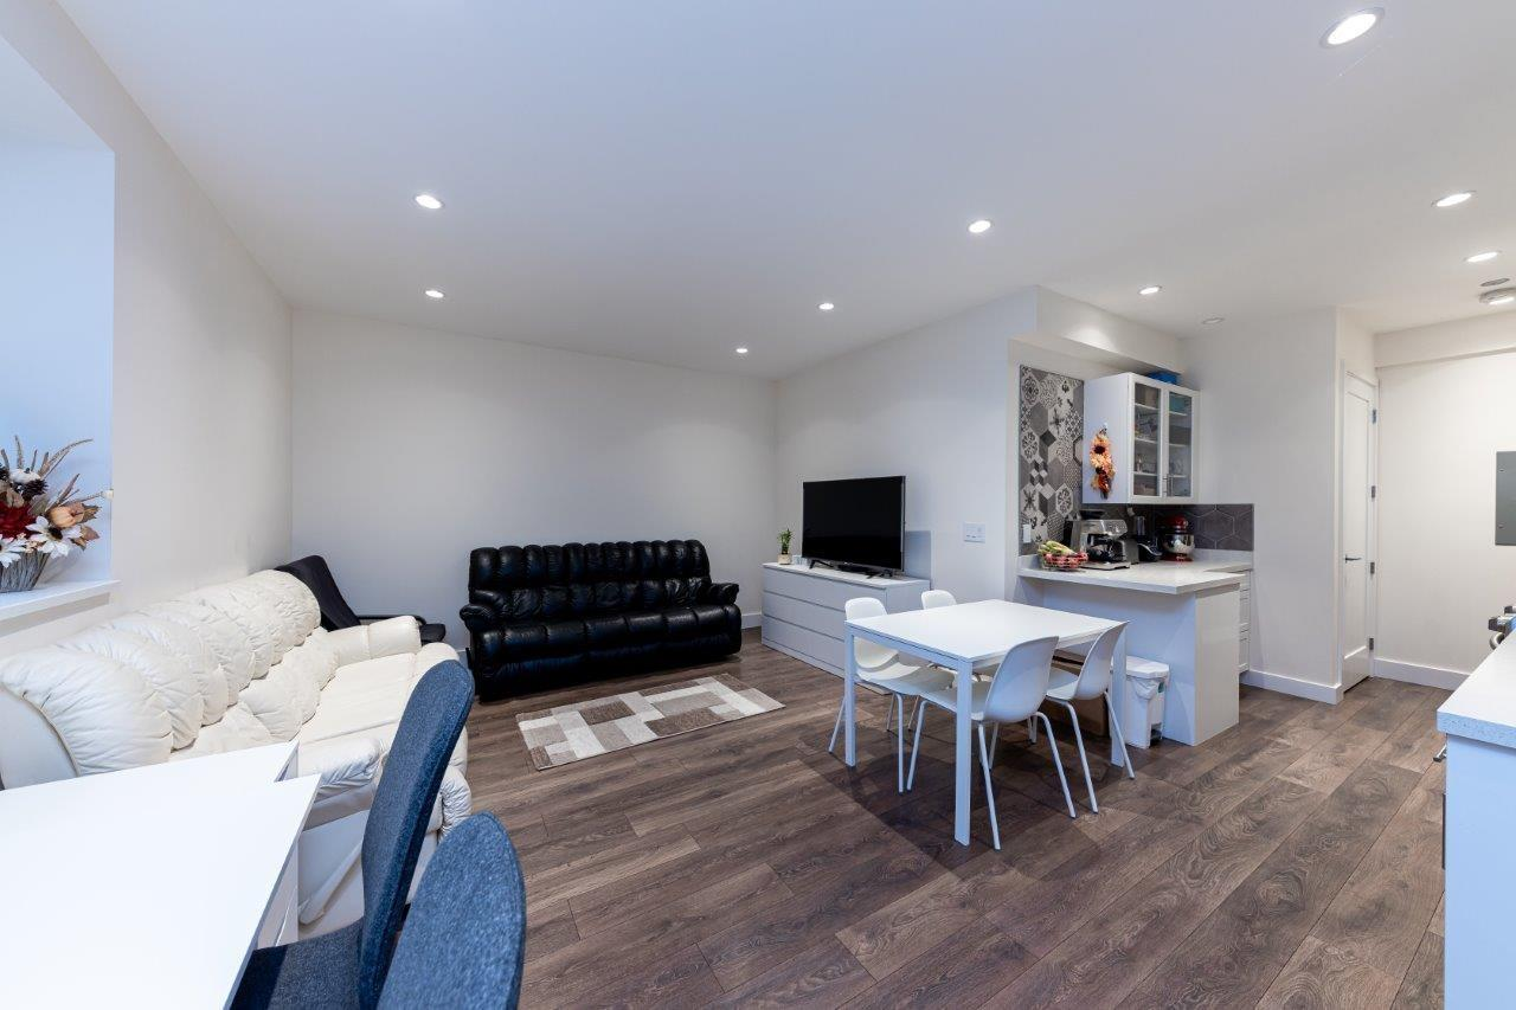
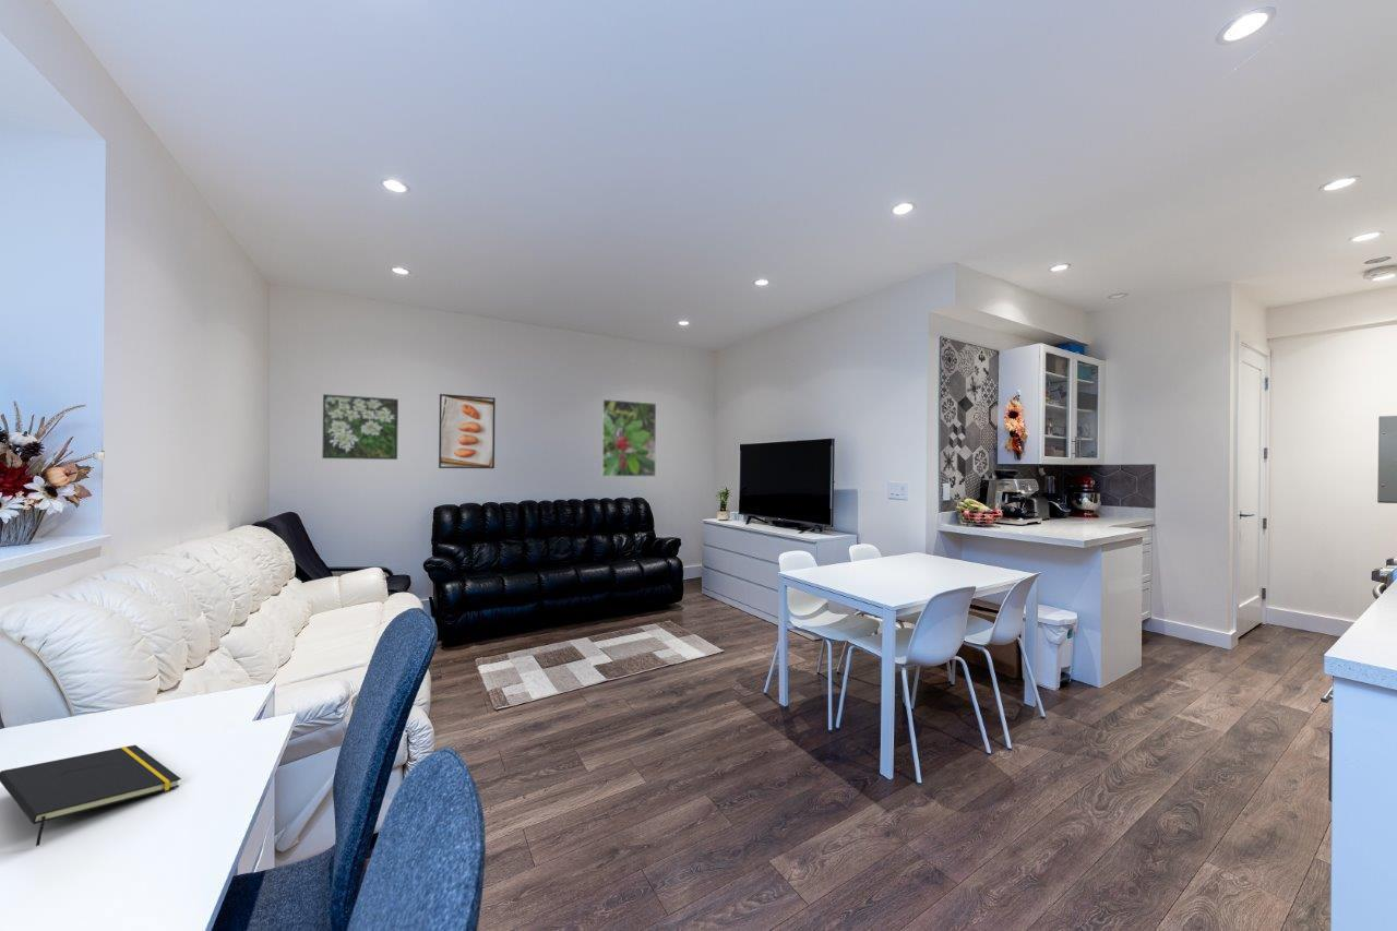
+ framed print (361, 428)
+ notepad (91, 778)
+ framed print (629, 439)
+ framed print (467, 431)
